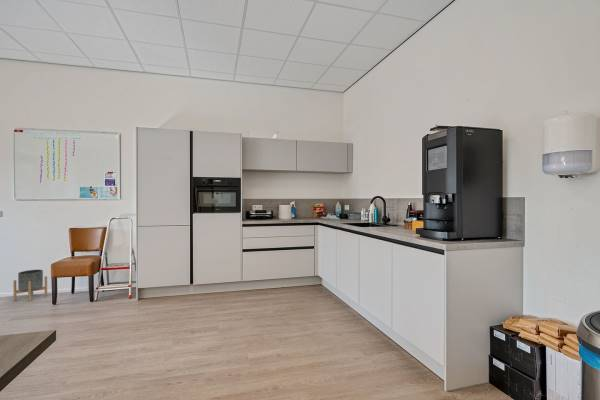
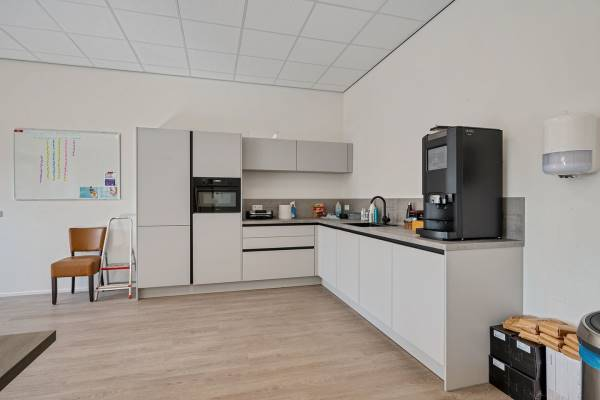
- planter (30, 284)
